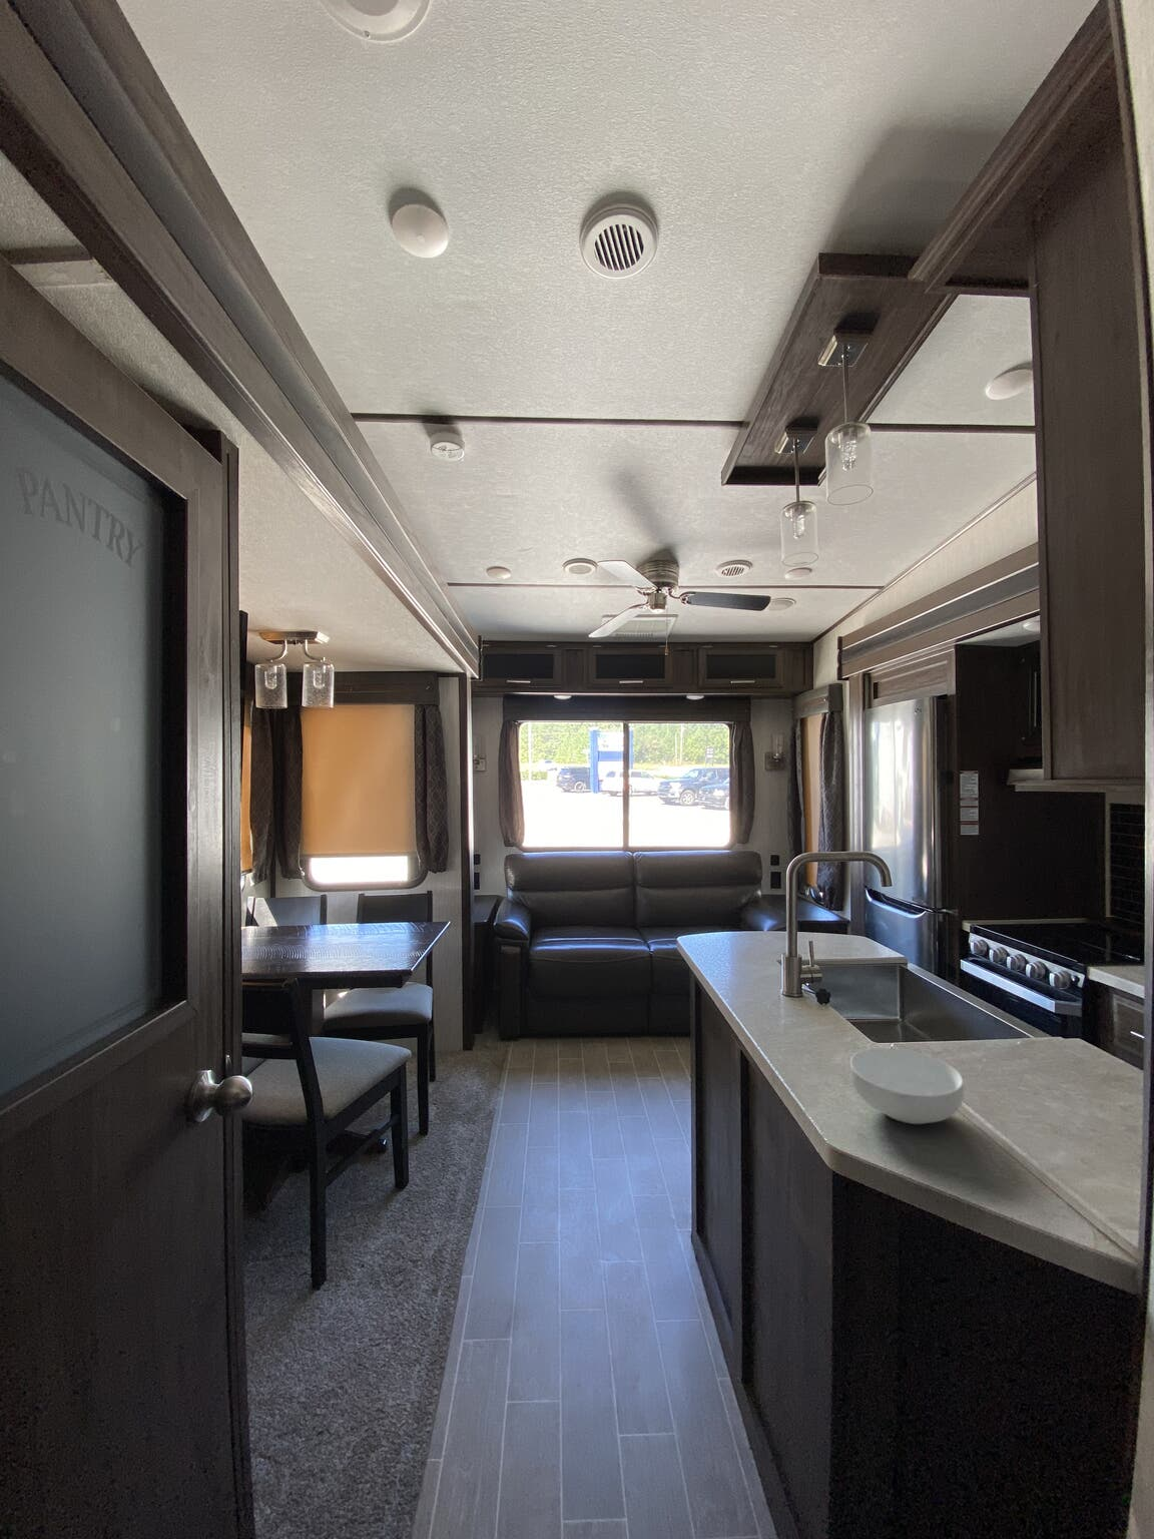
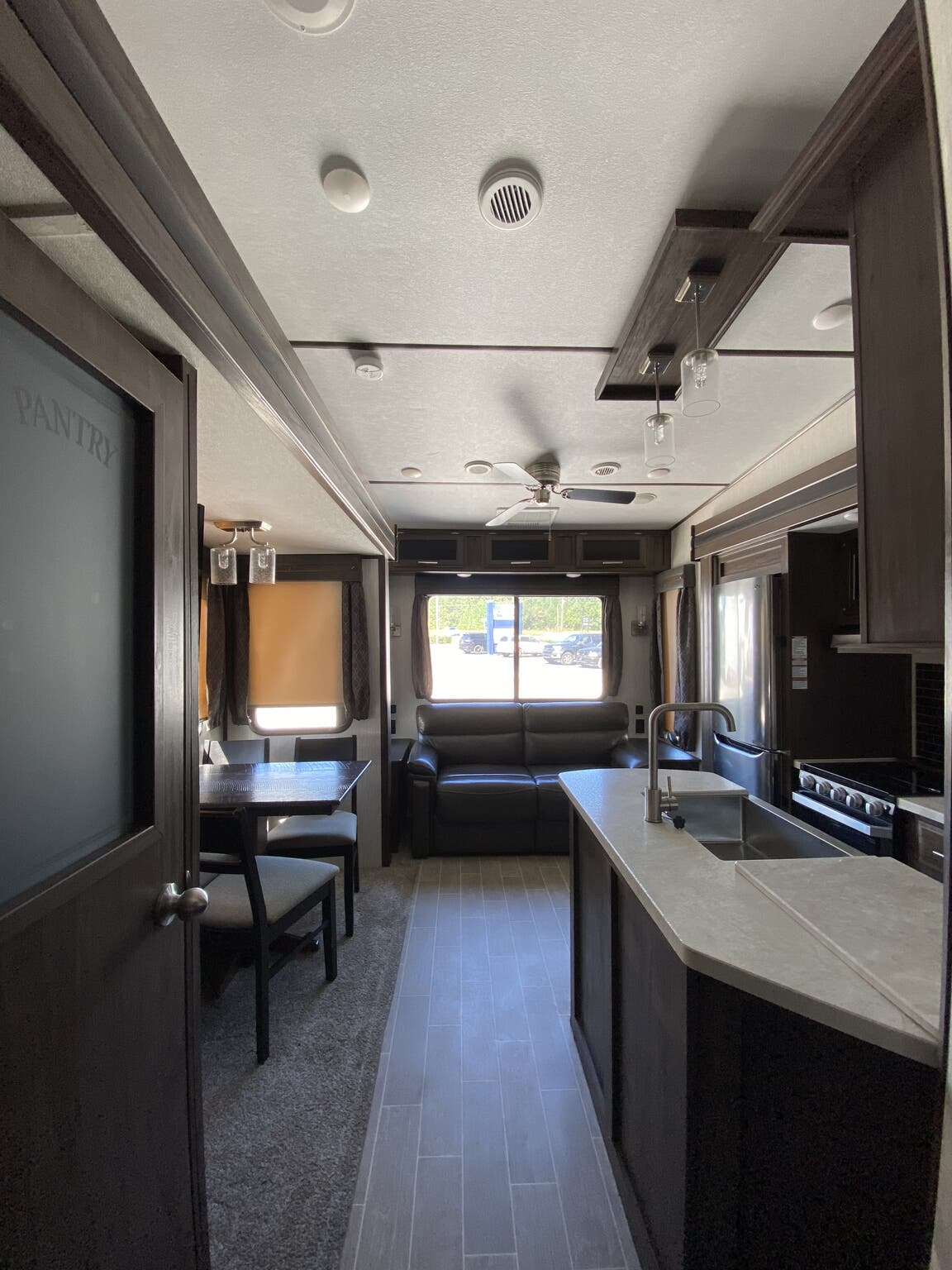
- cereal bowl (904, 1089)
